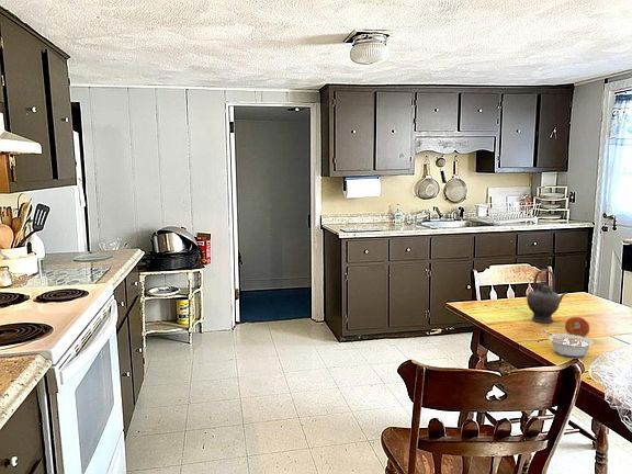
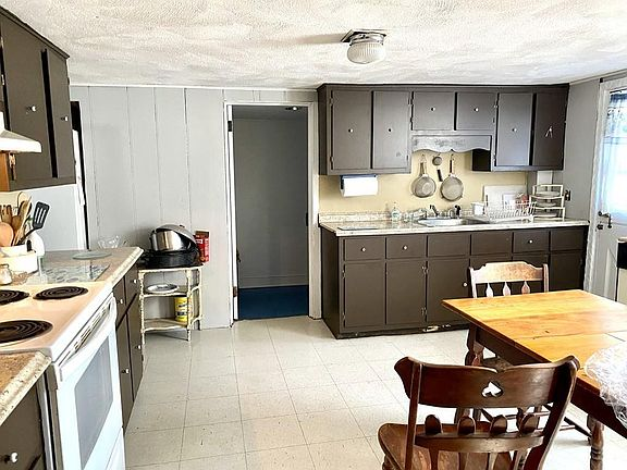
- legume (567, 345)
- fruit (577, 327)
- teapot (546, 295)
